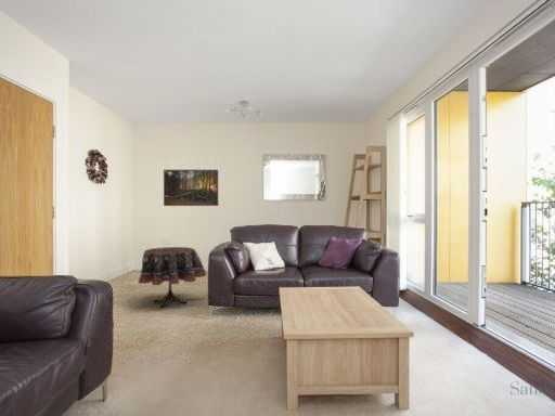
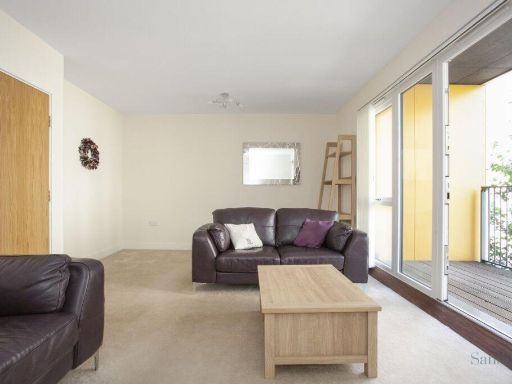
- side table (171, 275)
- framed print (191, 187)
